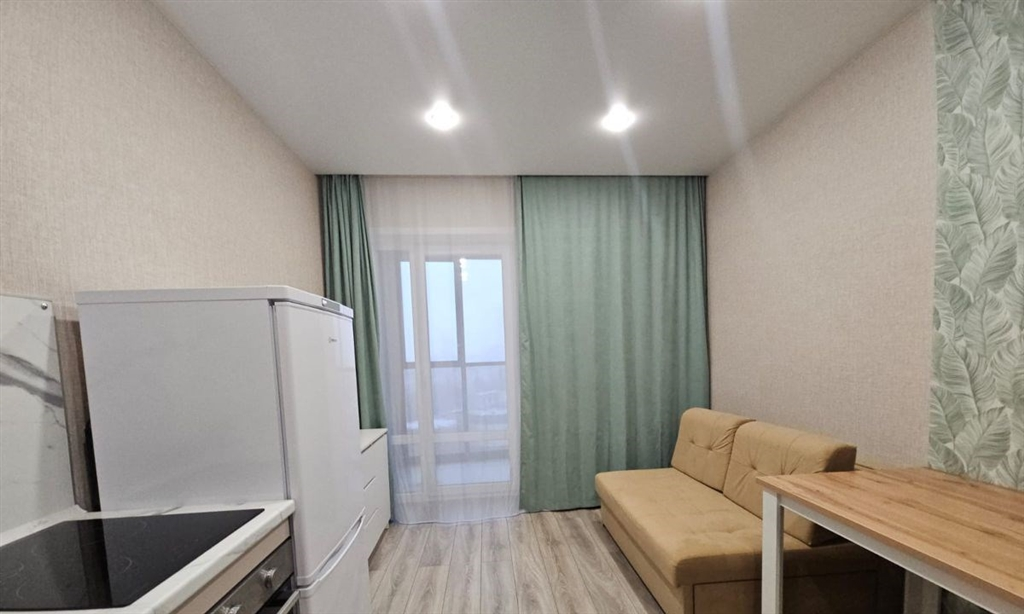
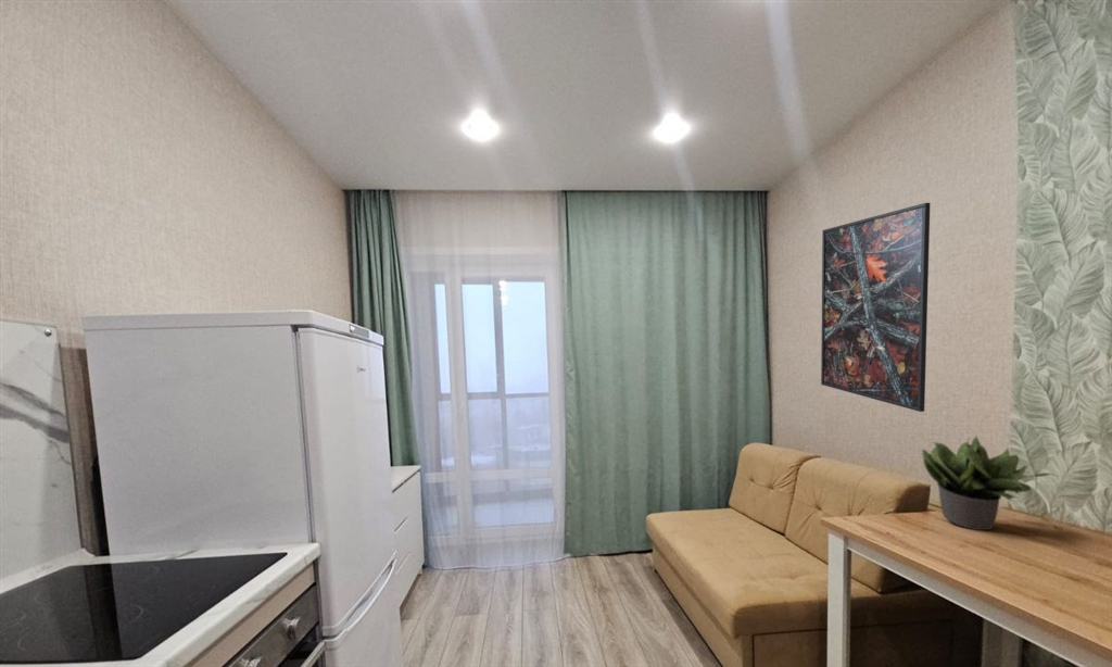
+ potted plant (984, 482)
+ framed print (867, 309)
